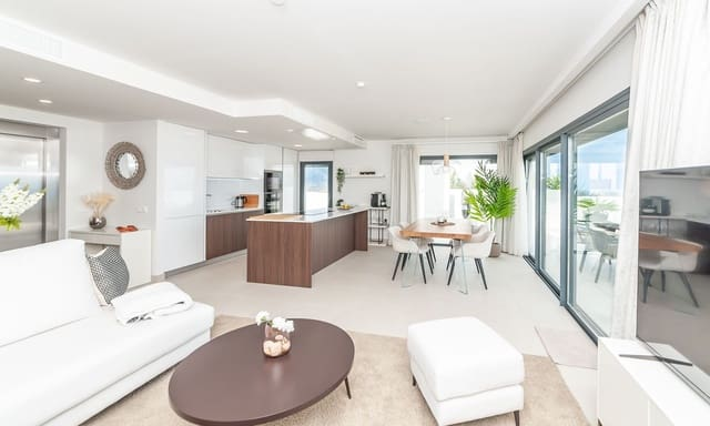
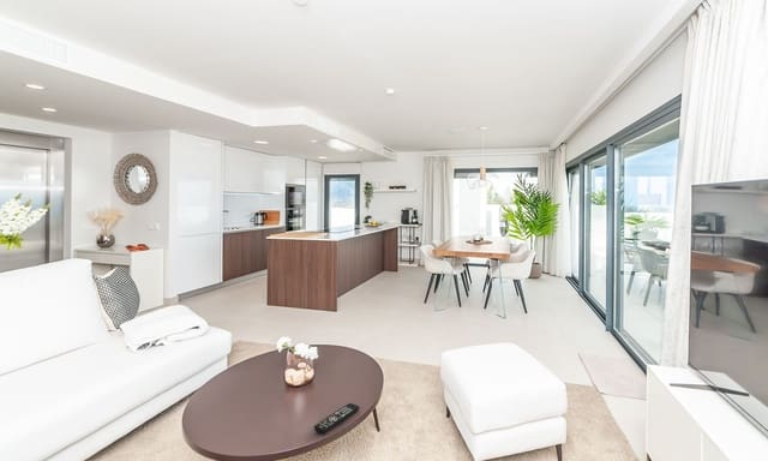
+ remote control (337, 418)
